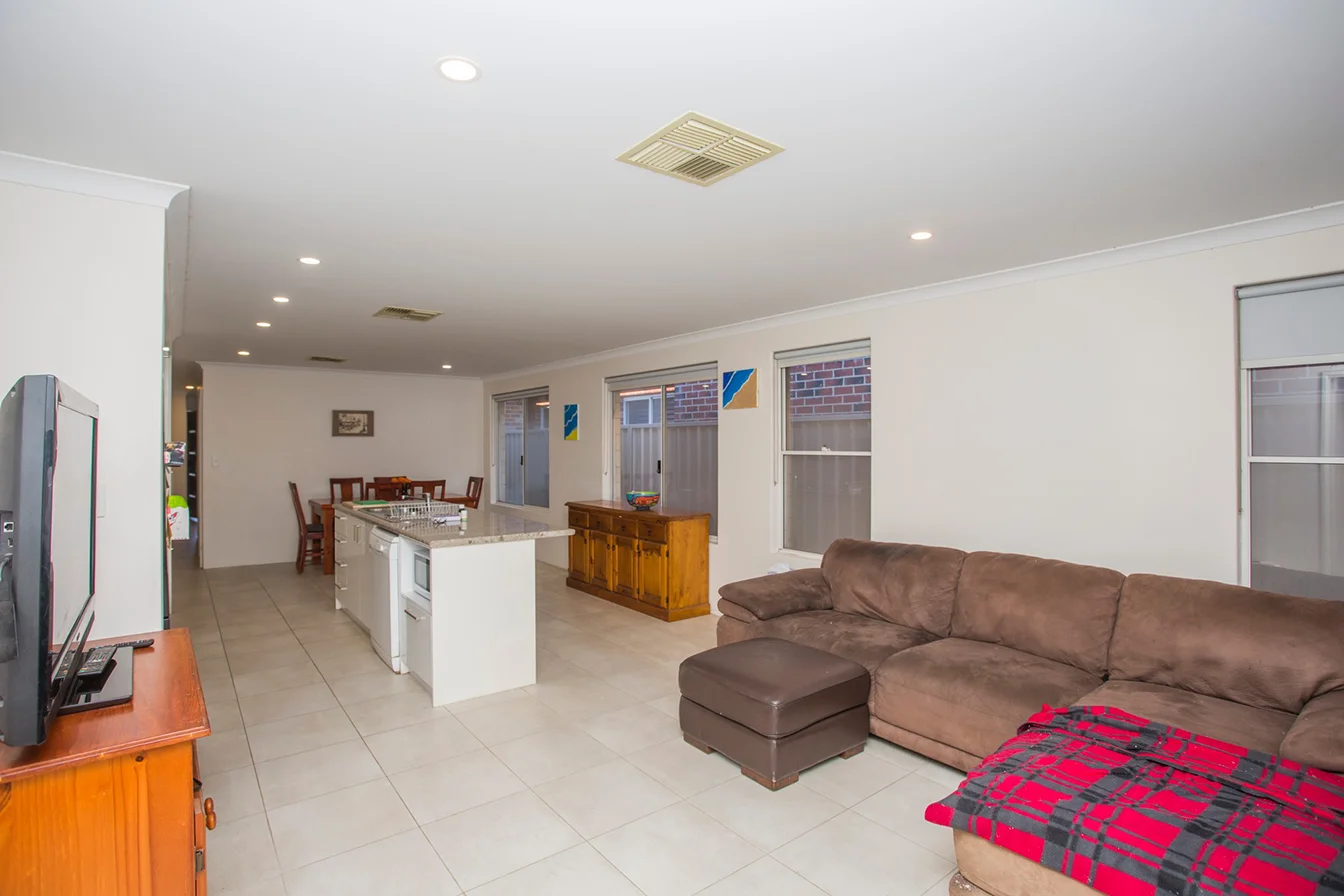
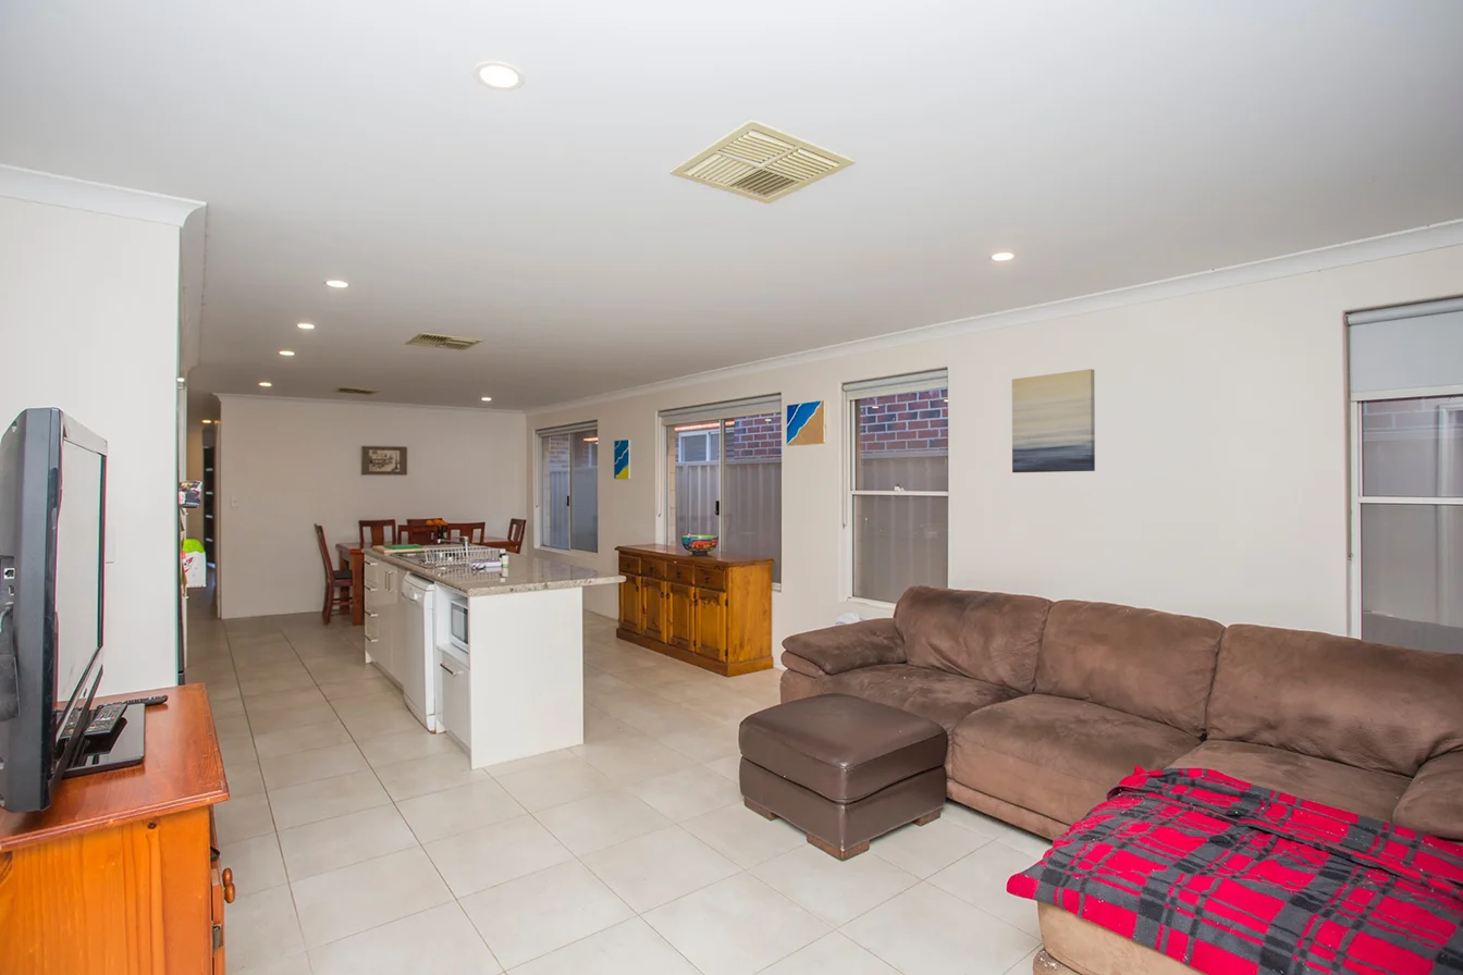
+ wall art (1052, 422)
